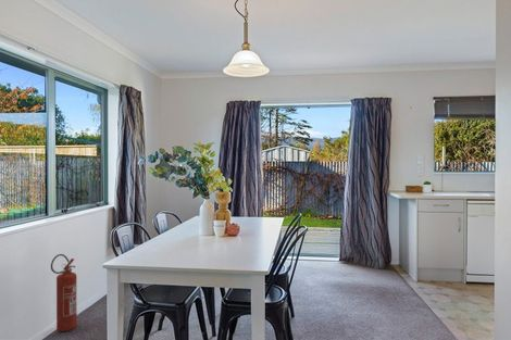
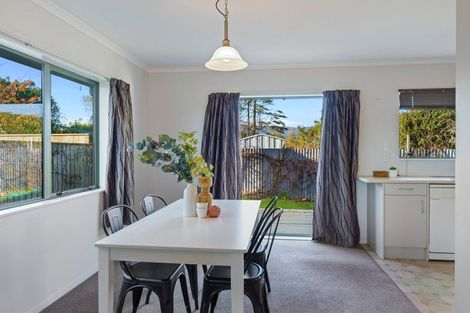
- fire extinguisher (63, 291)
